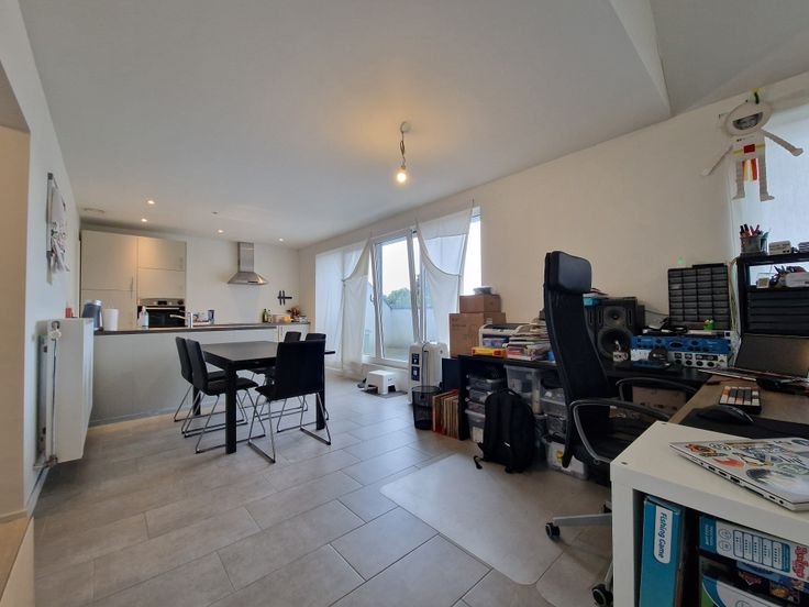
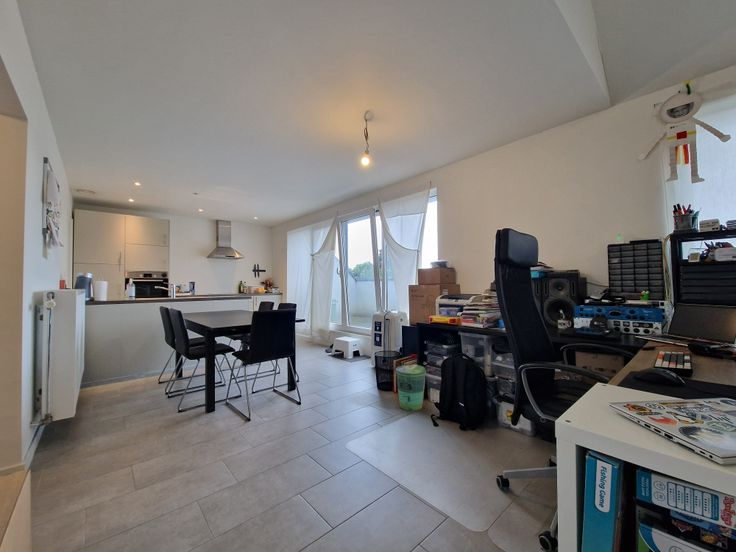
+ trash can (410, 387)
